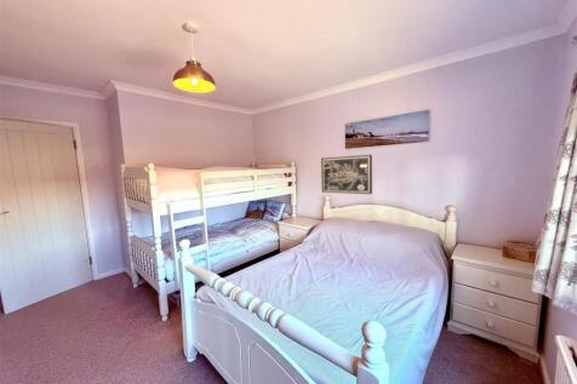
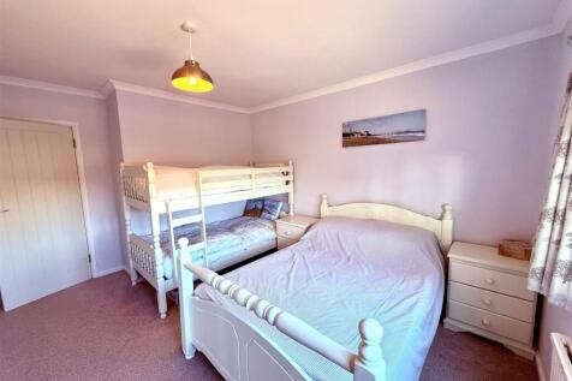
- wall art (344, 174)
